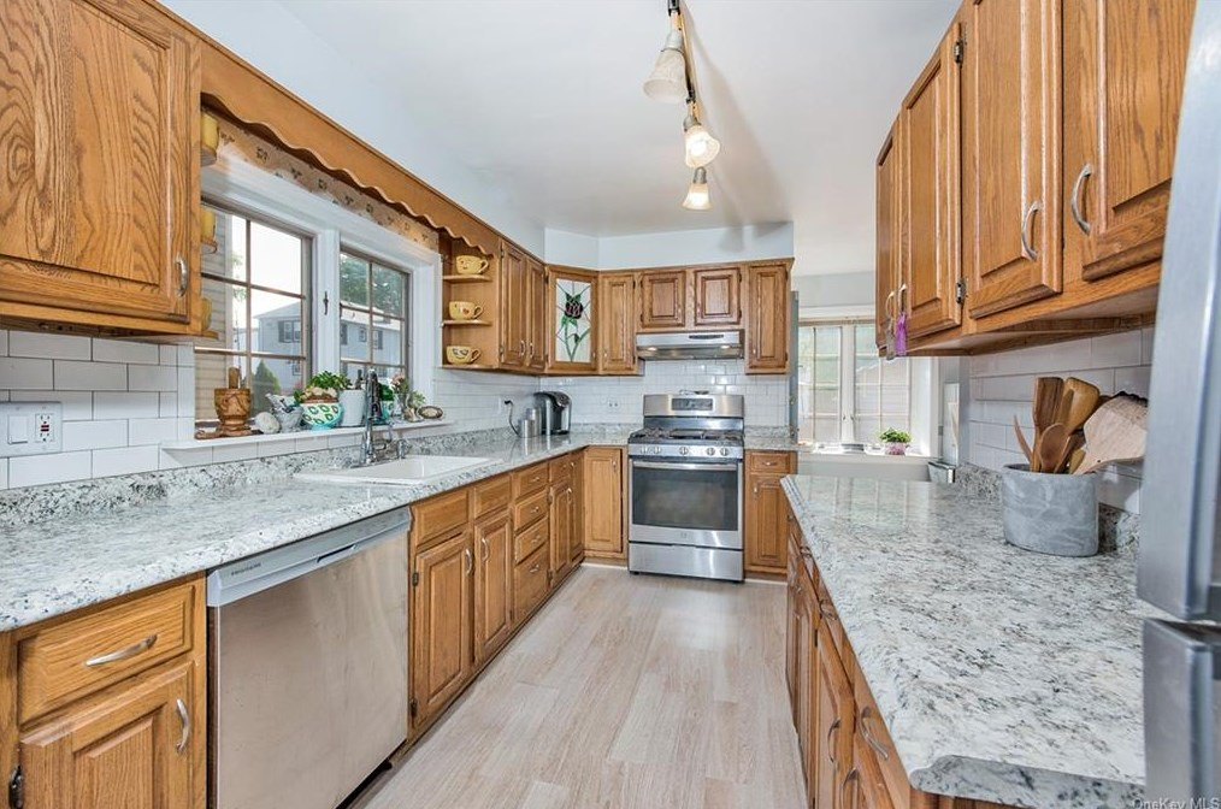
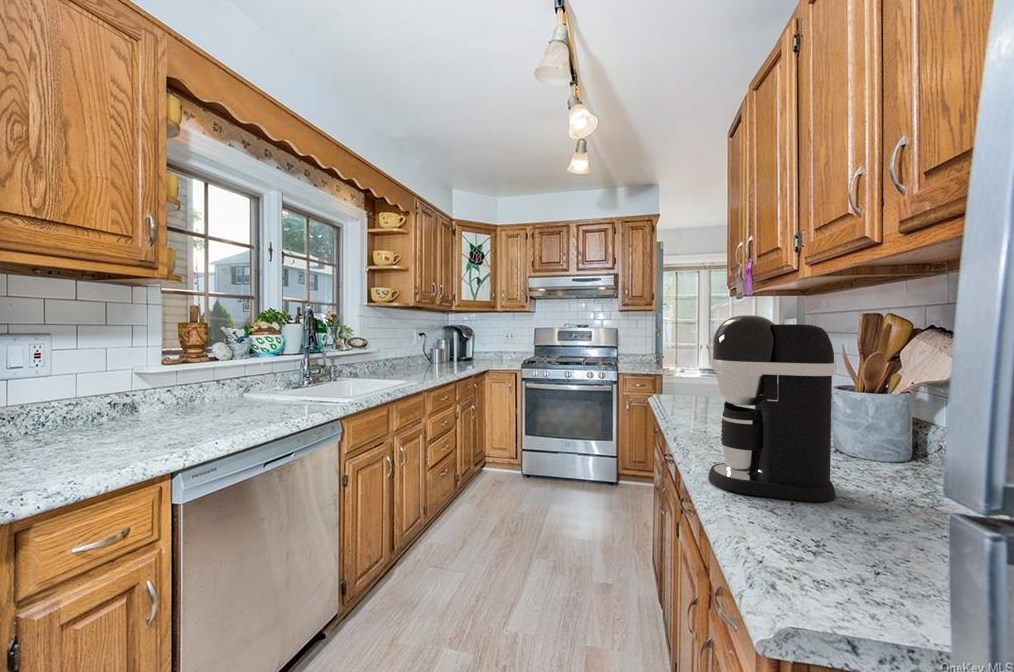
+ coffee maker (769, 400)
